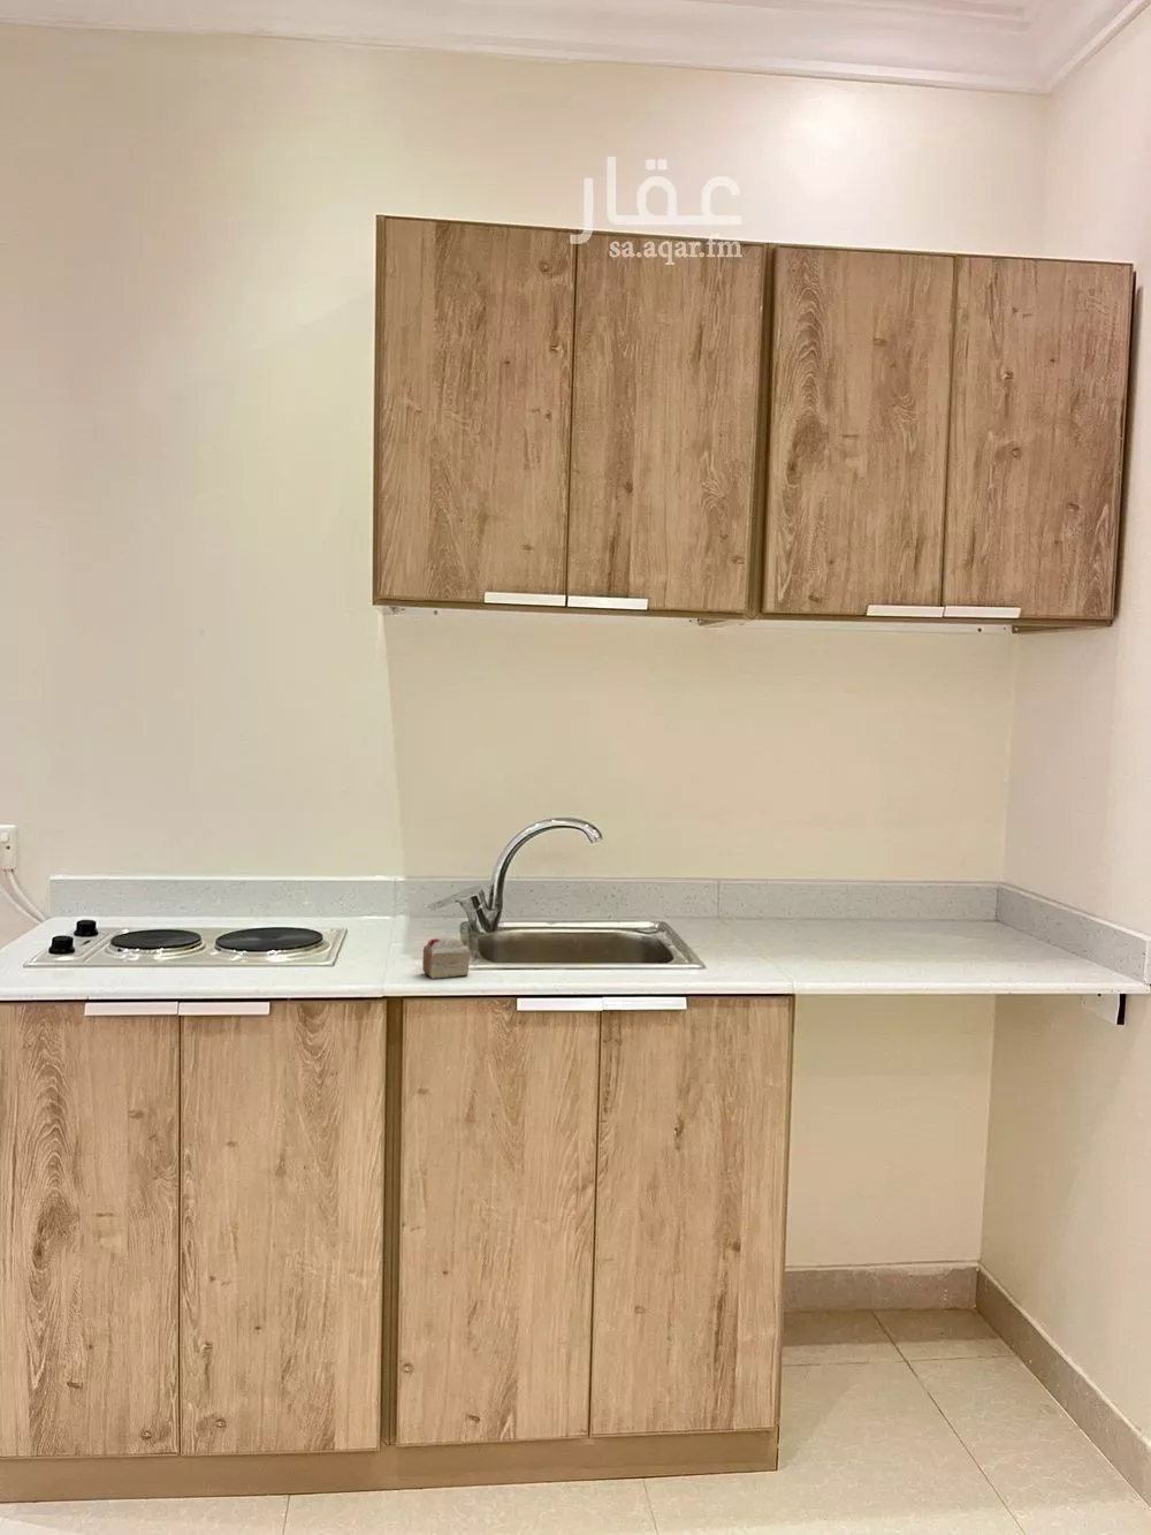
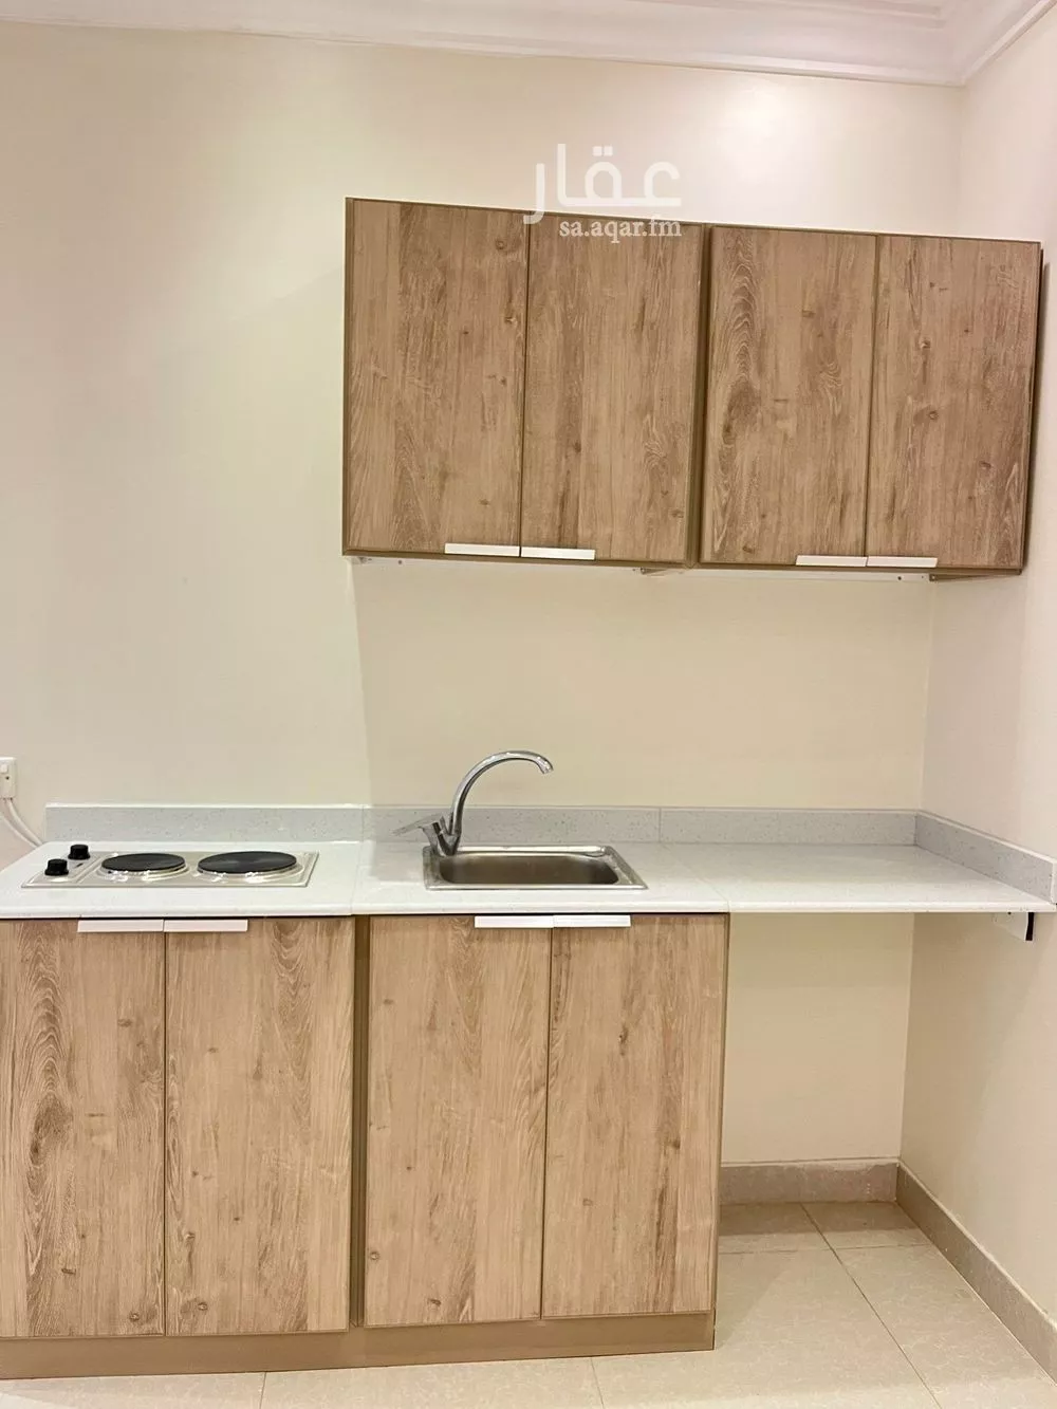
- cake slice (445, 956)
